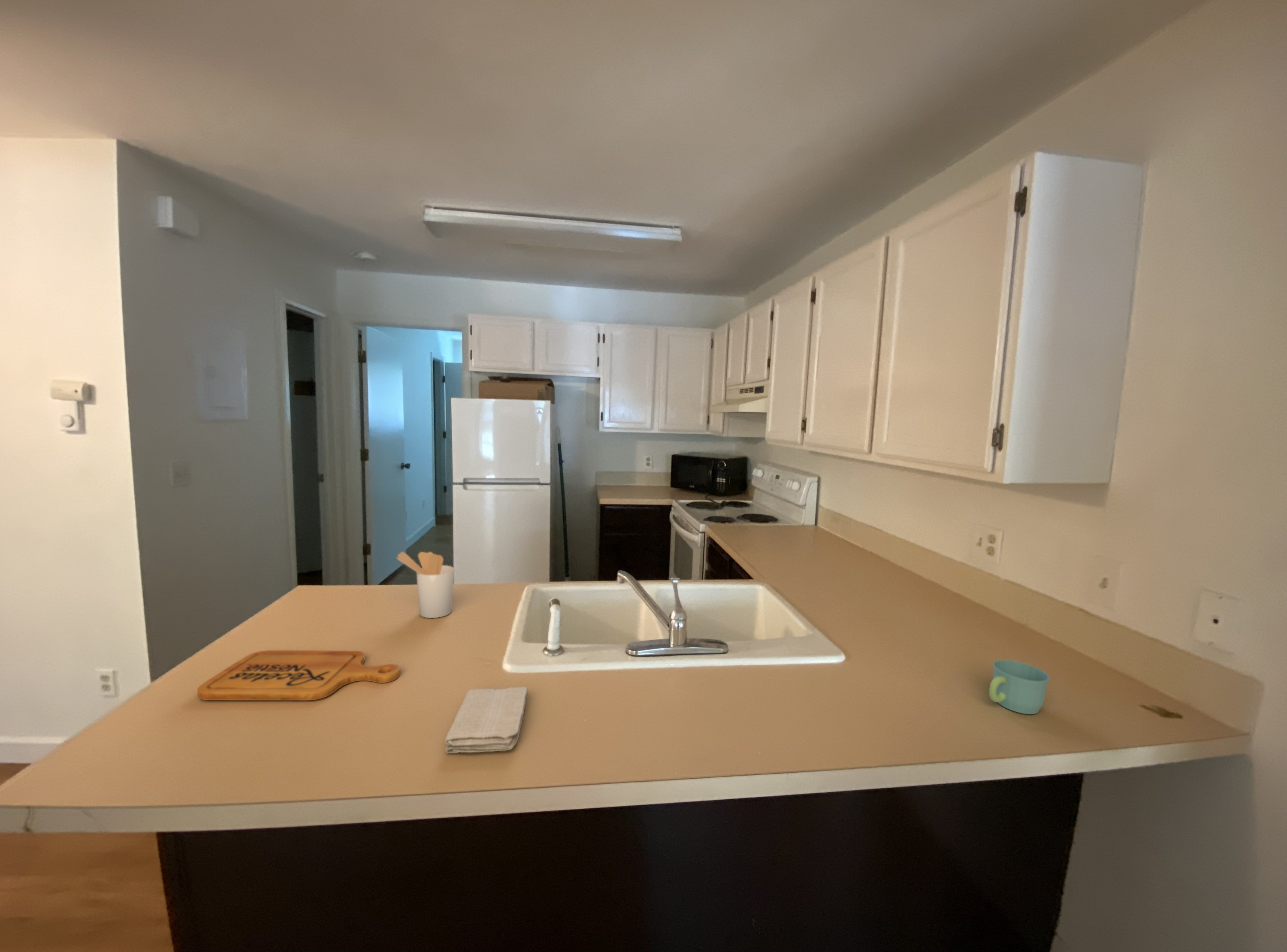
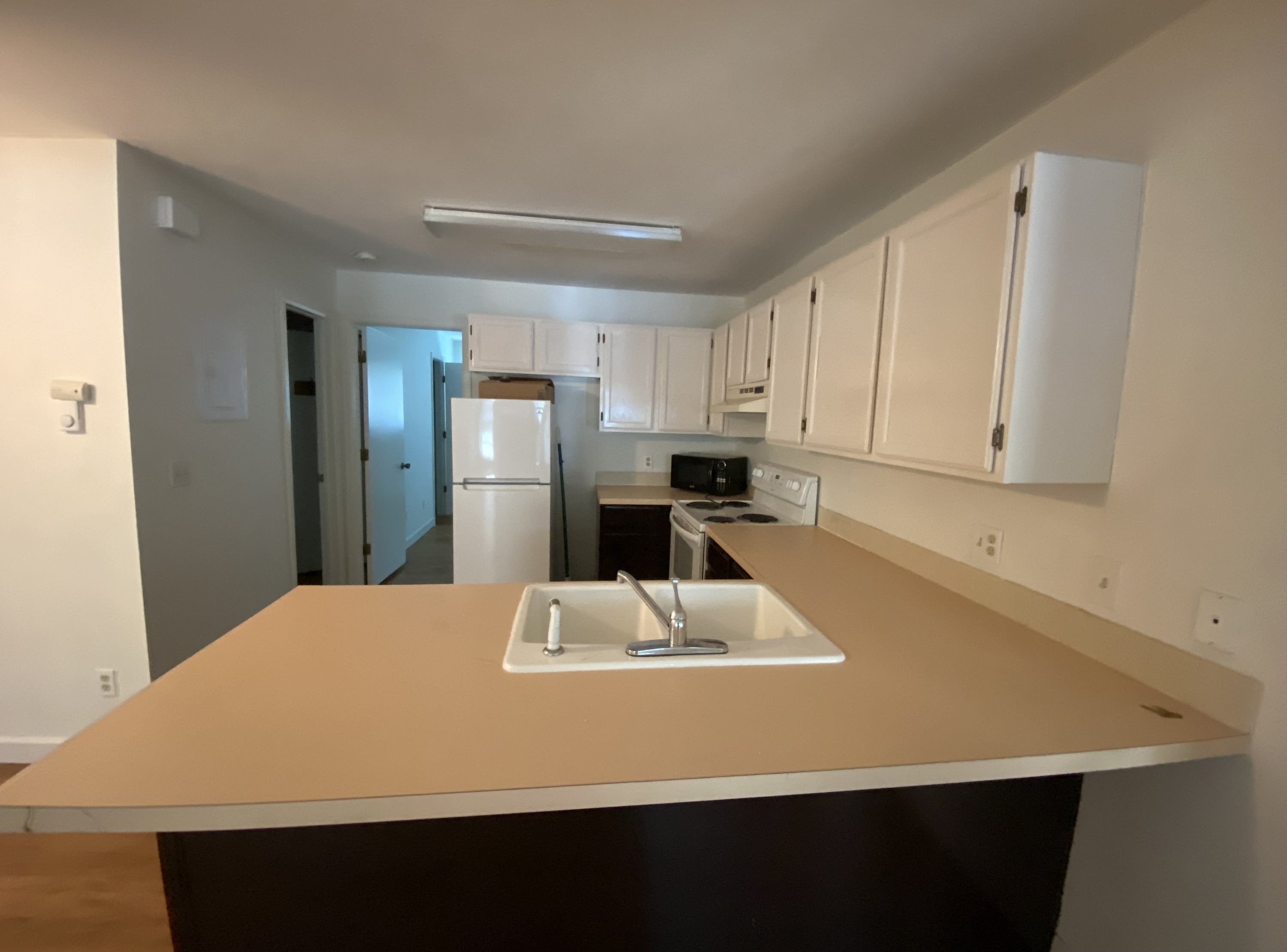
- utensil holder (425, 582)
- mug (1013, 688)
- cutting board (312, 673)
- washcloth (489, 716)
